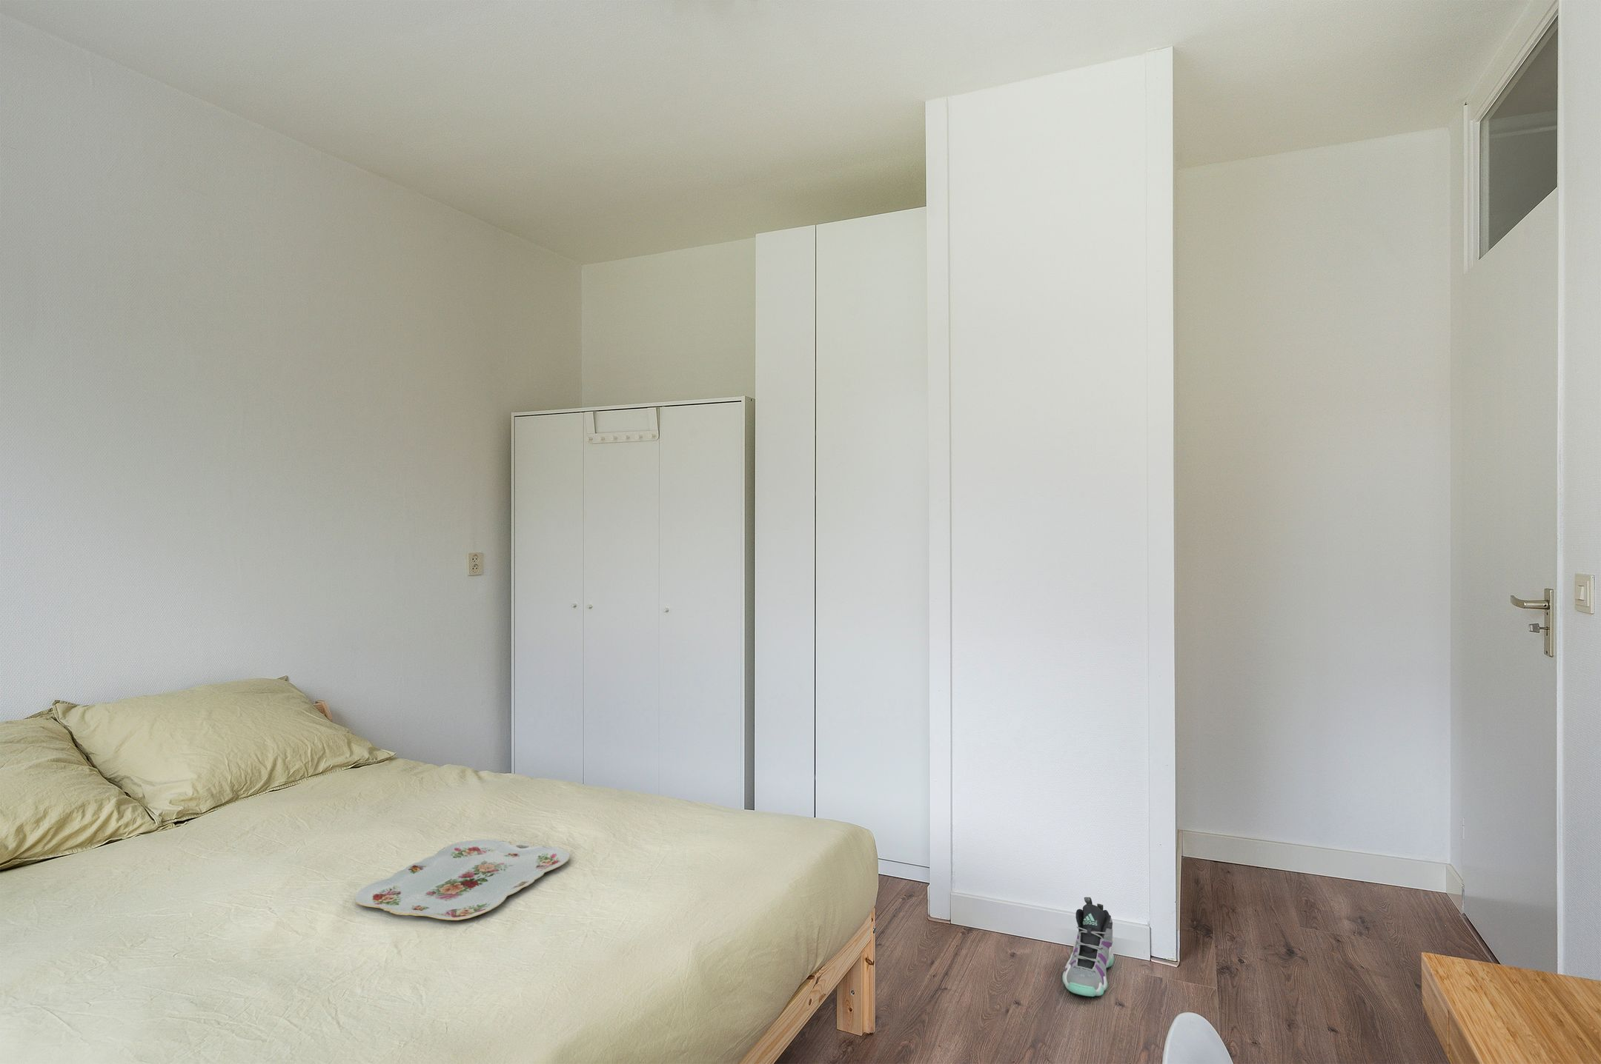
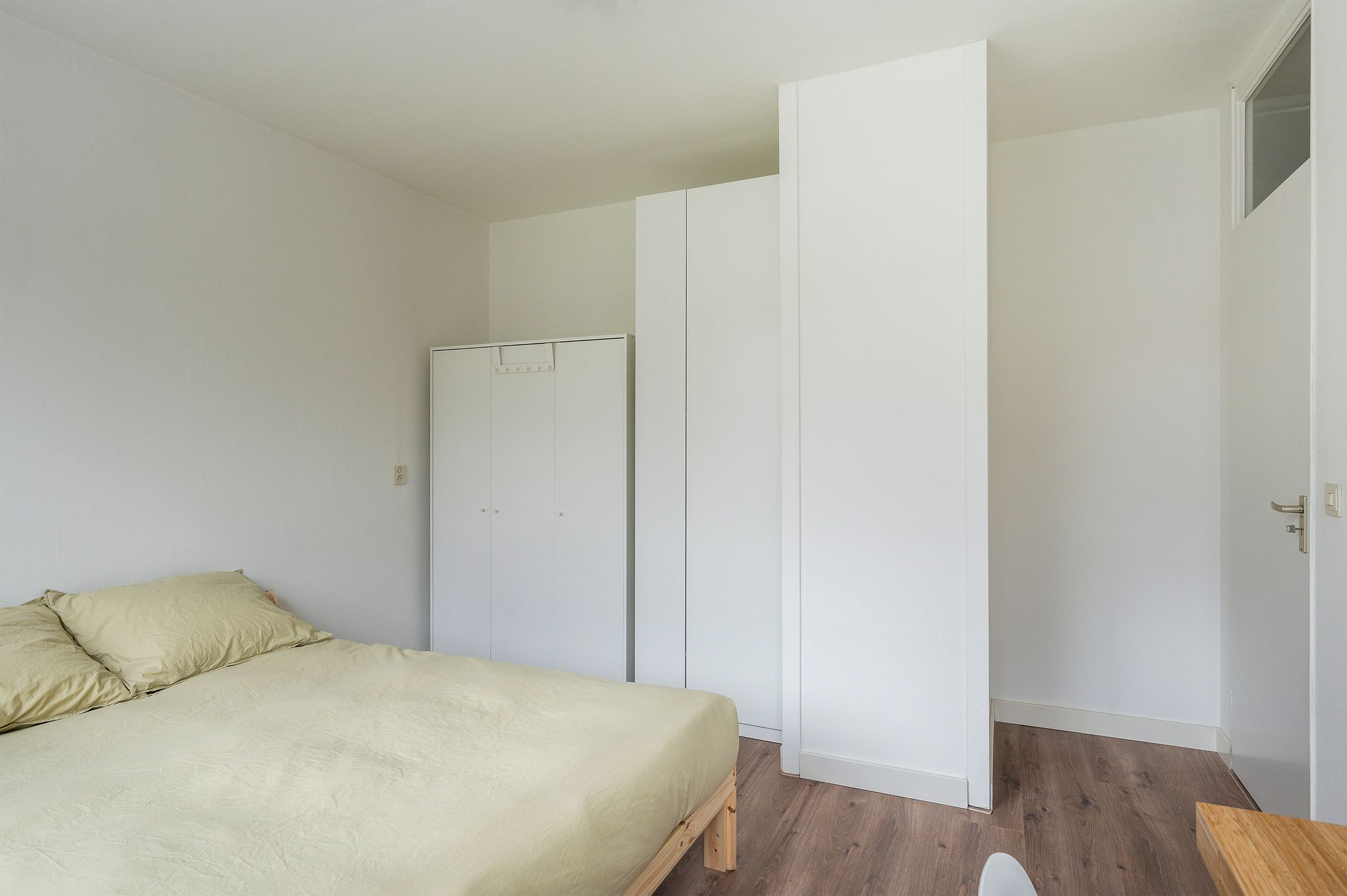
- serving tray (468, 876)
- sneaker (1088, 938)
